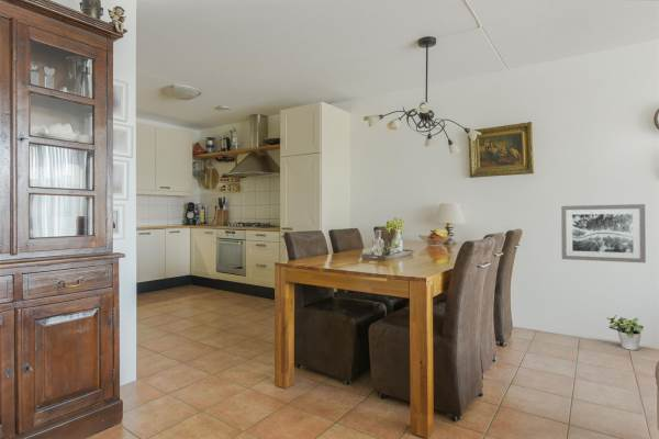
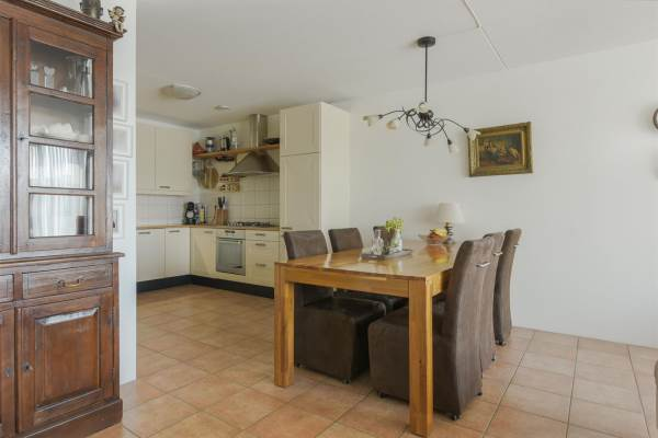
- wall art (601, 233)
- potted plant (625, 331)
